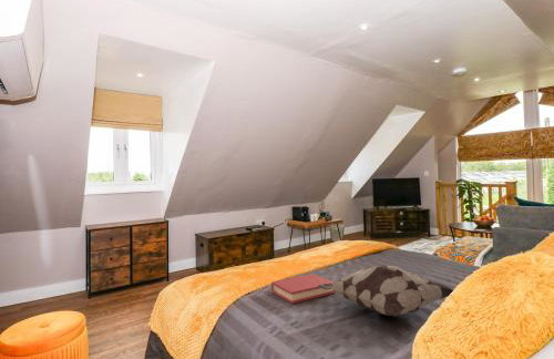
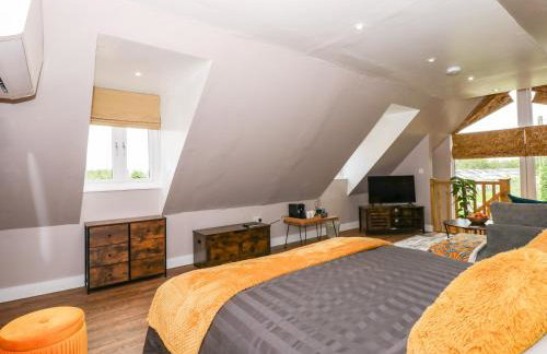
- decorative pillow (383, 288)
- hardback book (302, 287)
